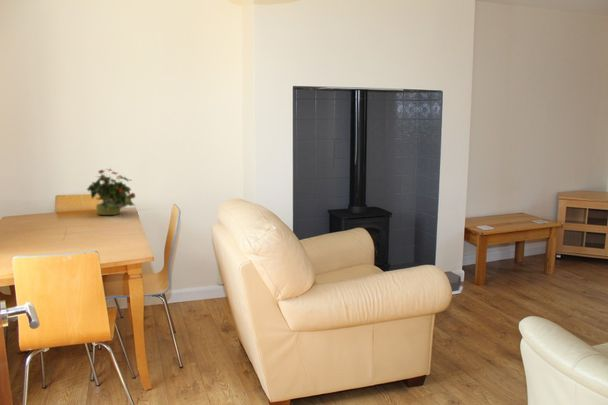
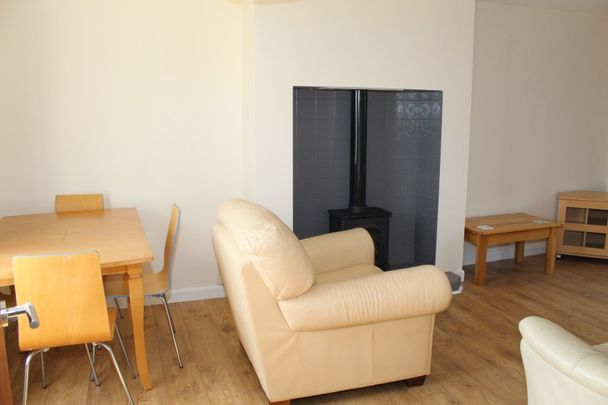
- potted plant (113, 191)
